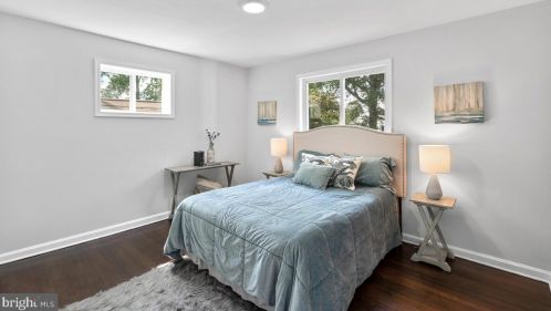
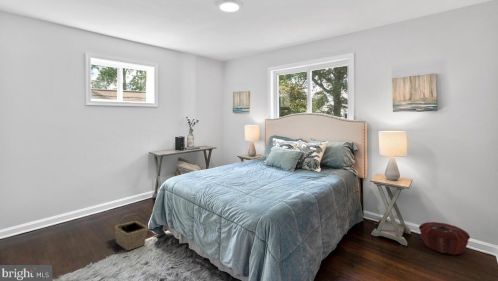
+ woven basket (443, 236)
+ basket (131, 228)
